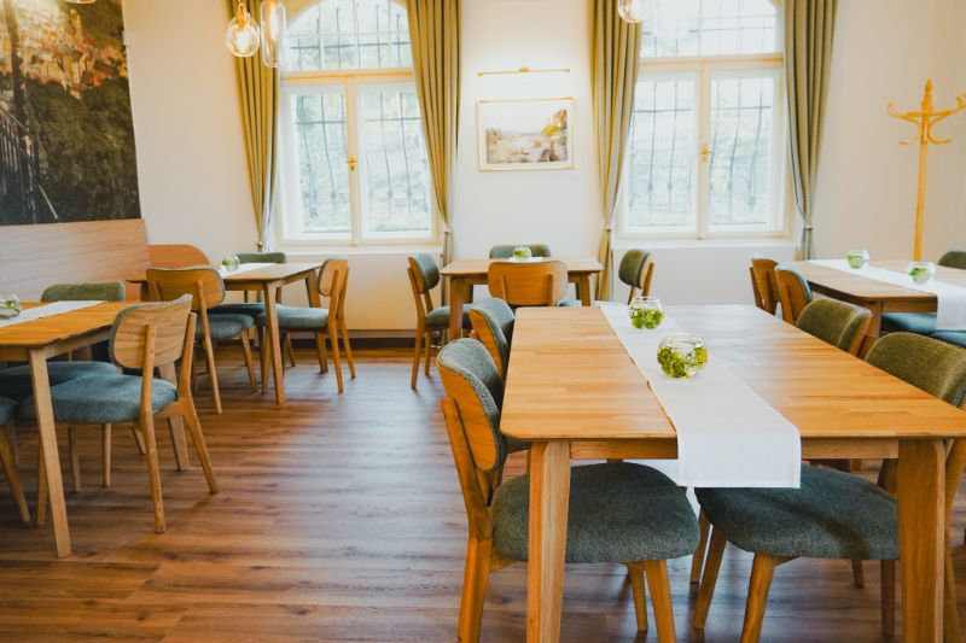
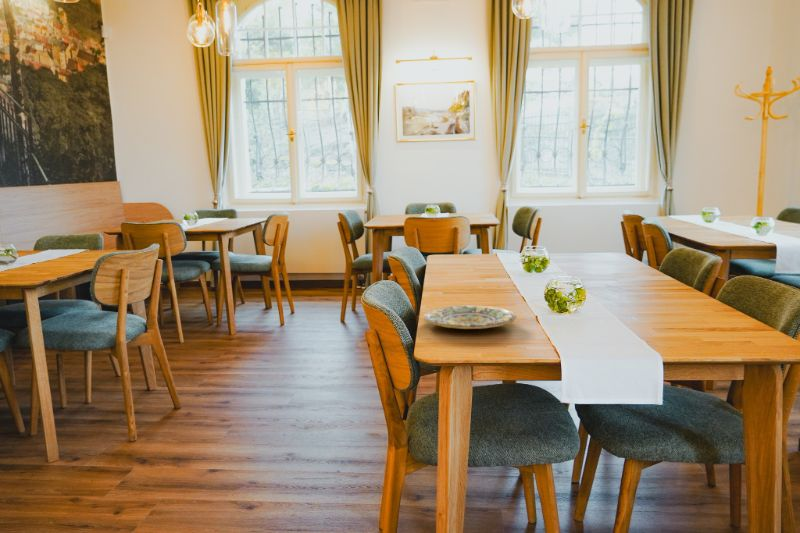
+ plate (469, 320)
